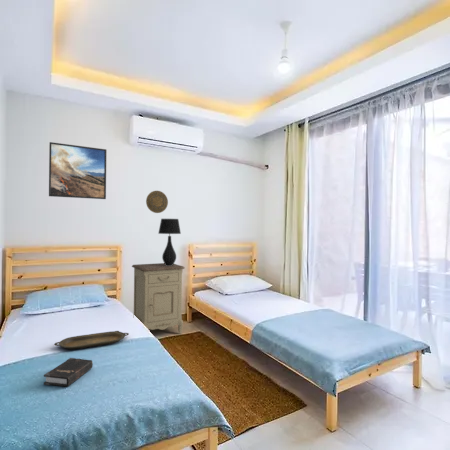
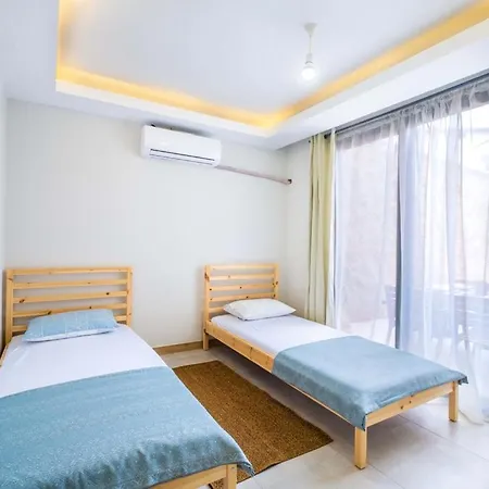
- hardback book (69, 371)
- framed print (78, 171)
- serving tray (93, 340)
- table lamp (169, 241)
- nightstand (158, 299)
- decorative plate (157, 201)
